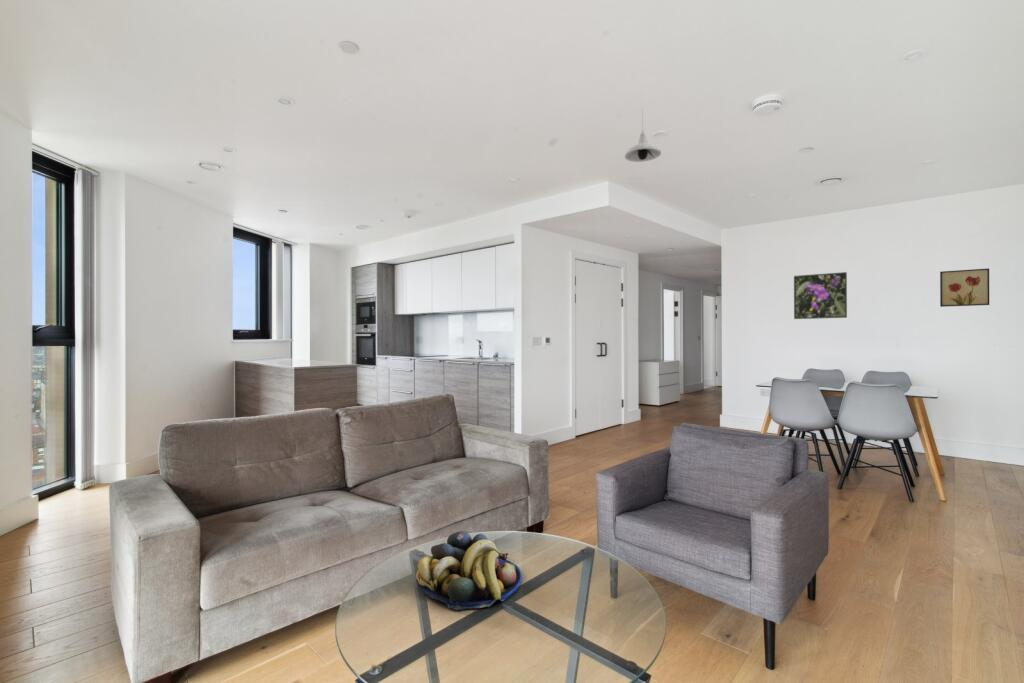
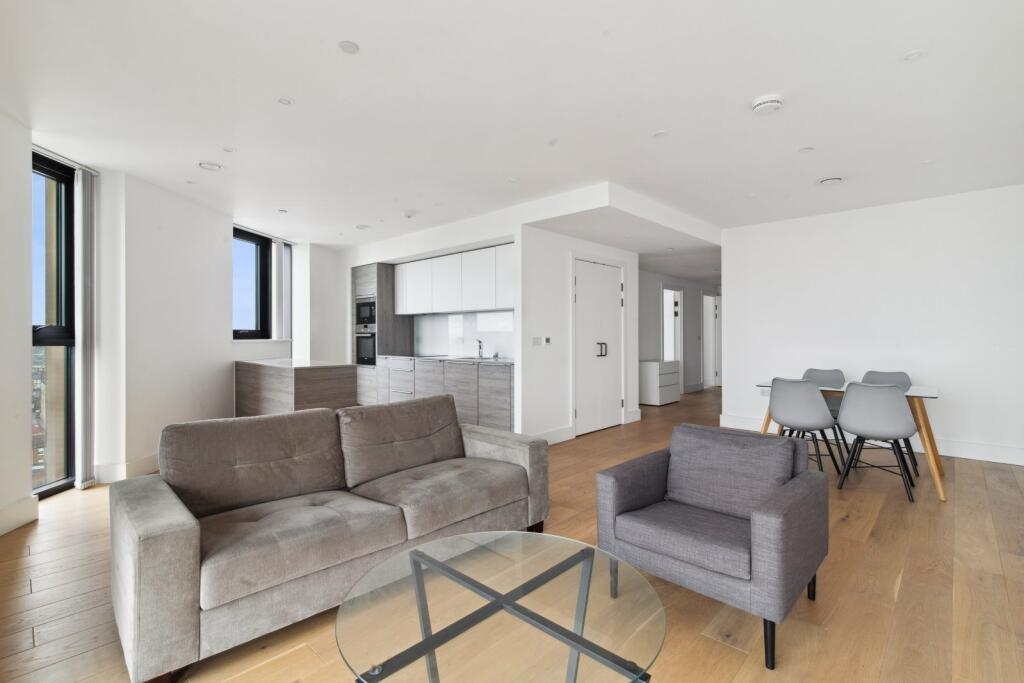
- wall art (964, 288)
- fruit bowl (471, 560)
- pendant light (642, 134)
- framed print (819, 296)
